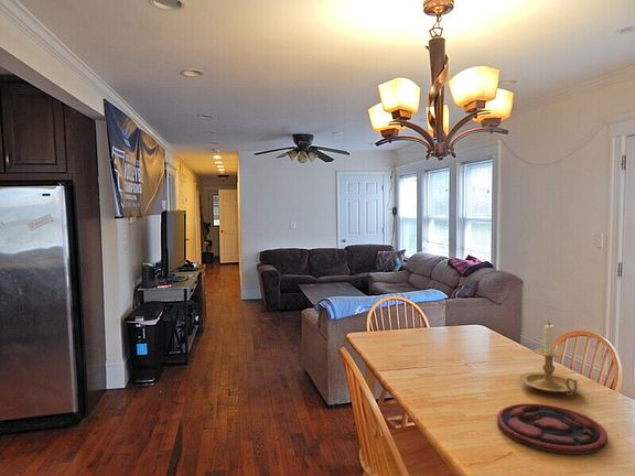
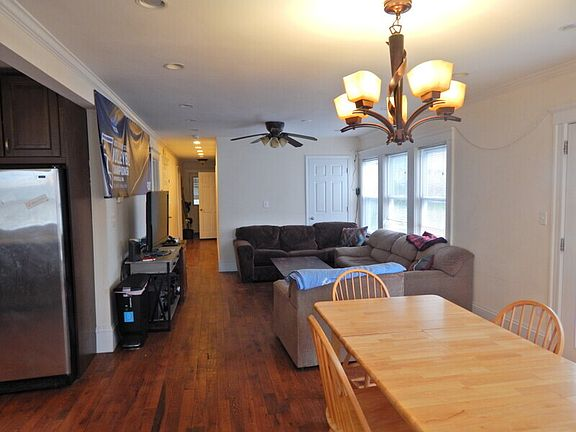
- candle holder (548, 355)
- plate (549, 425)
